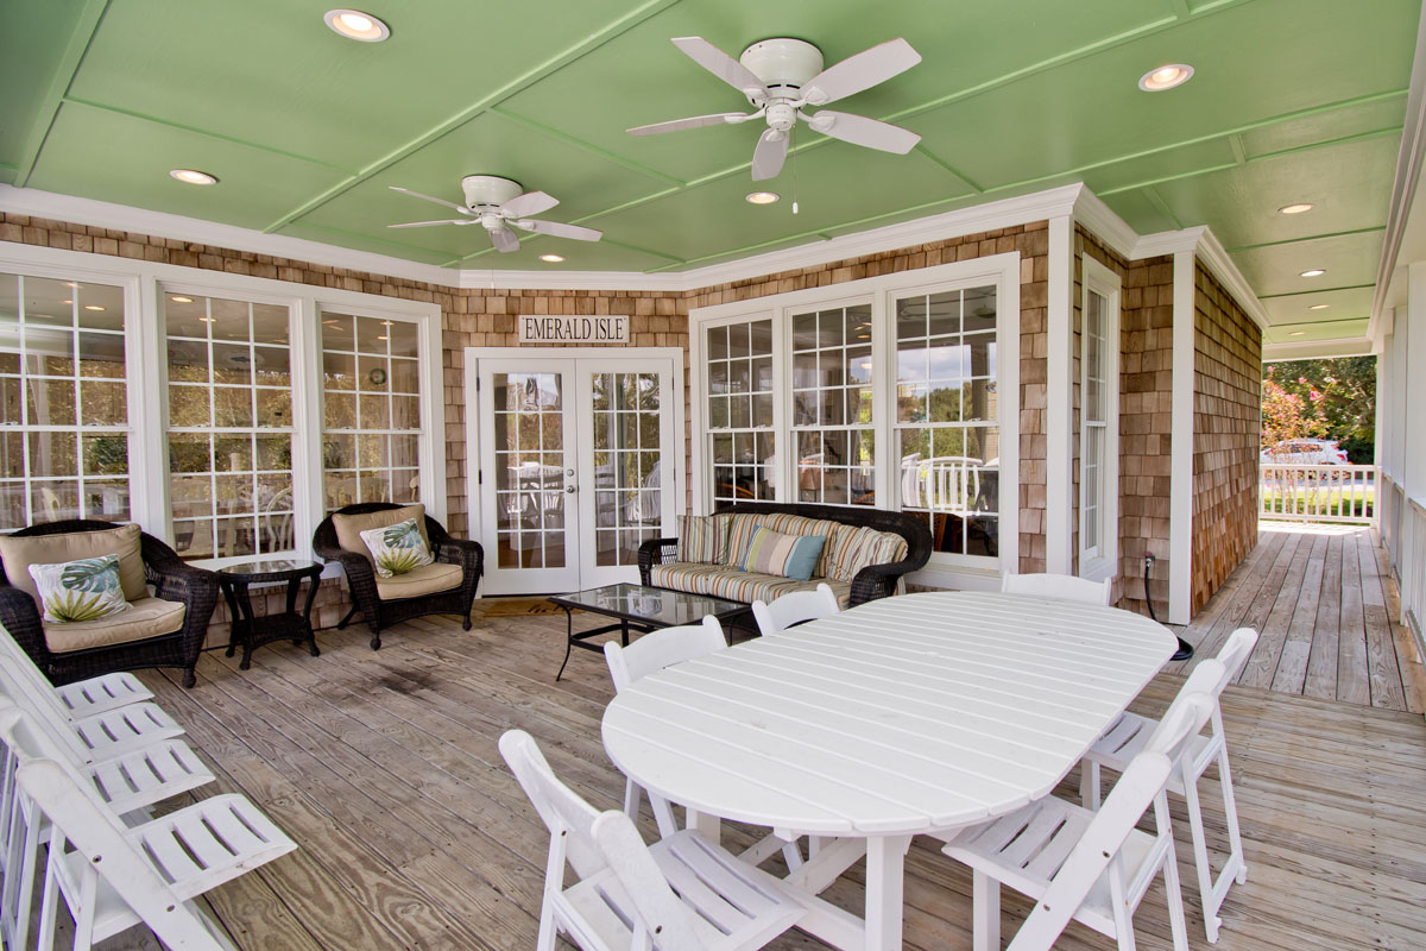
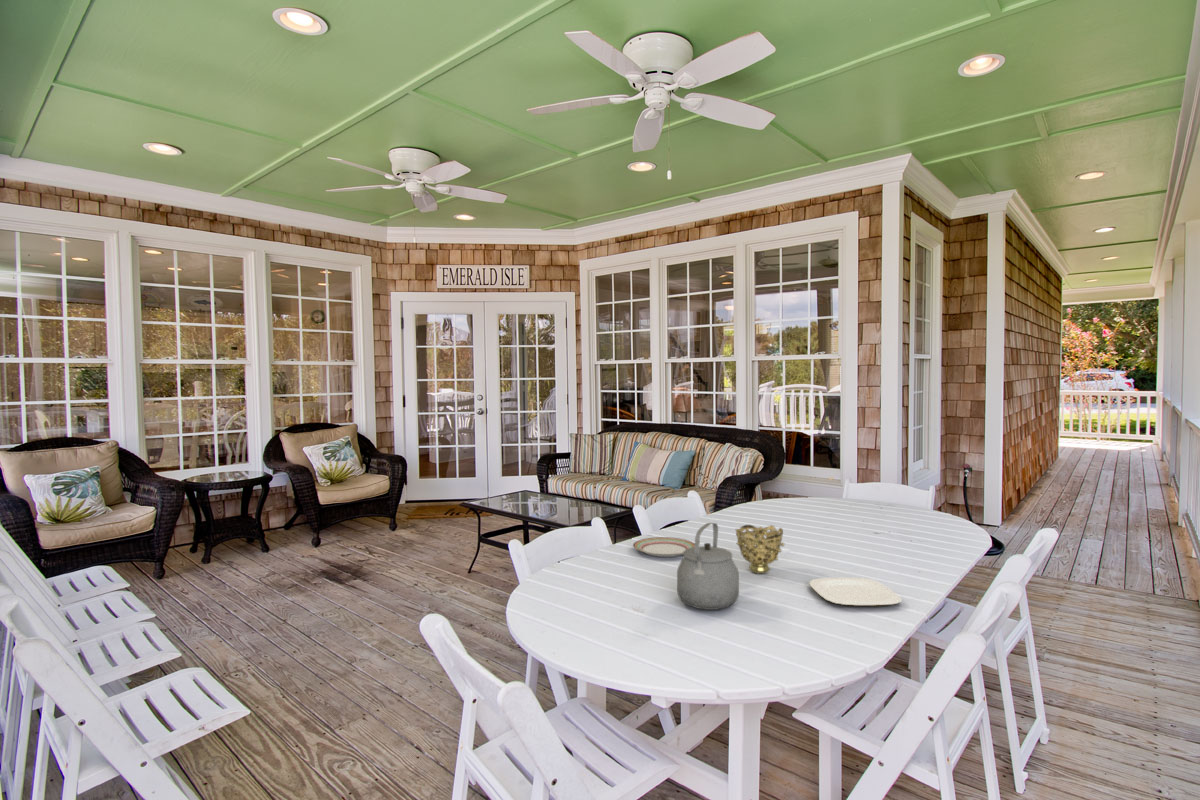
+ plate (853, 592)
+ decorative bowl (759, 550)
+ tea kettle (710, 561)
+ plate (664, 548)
